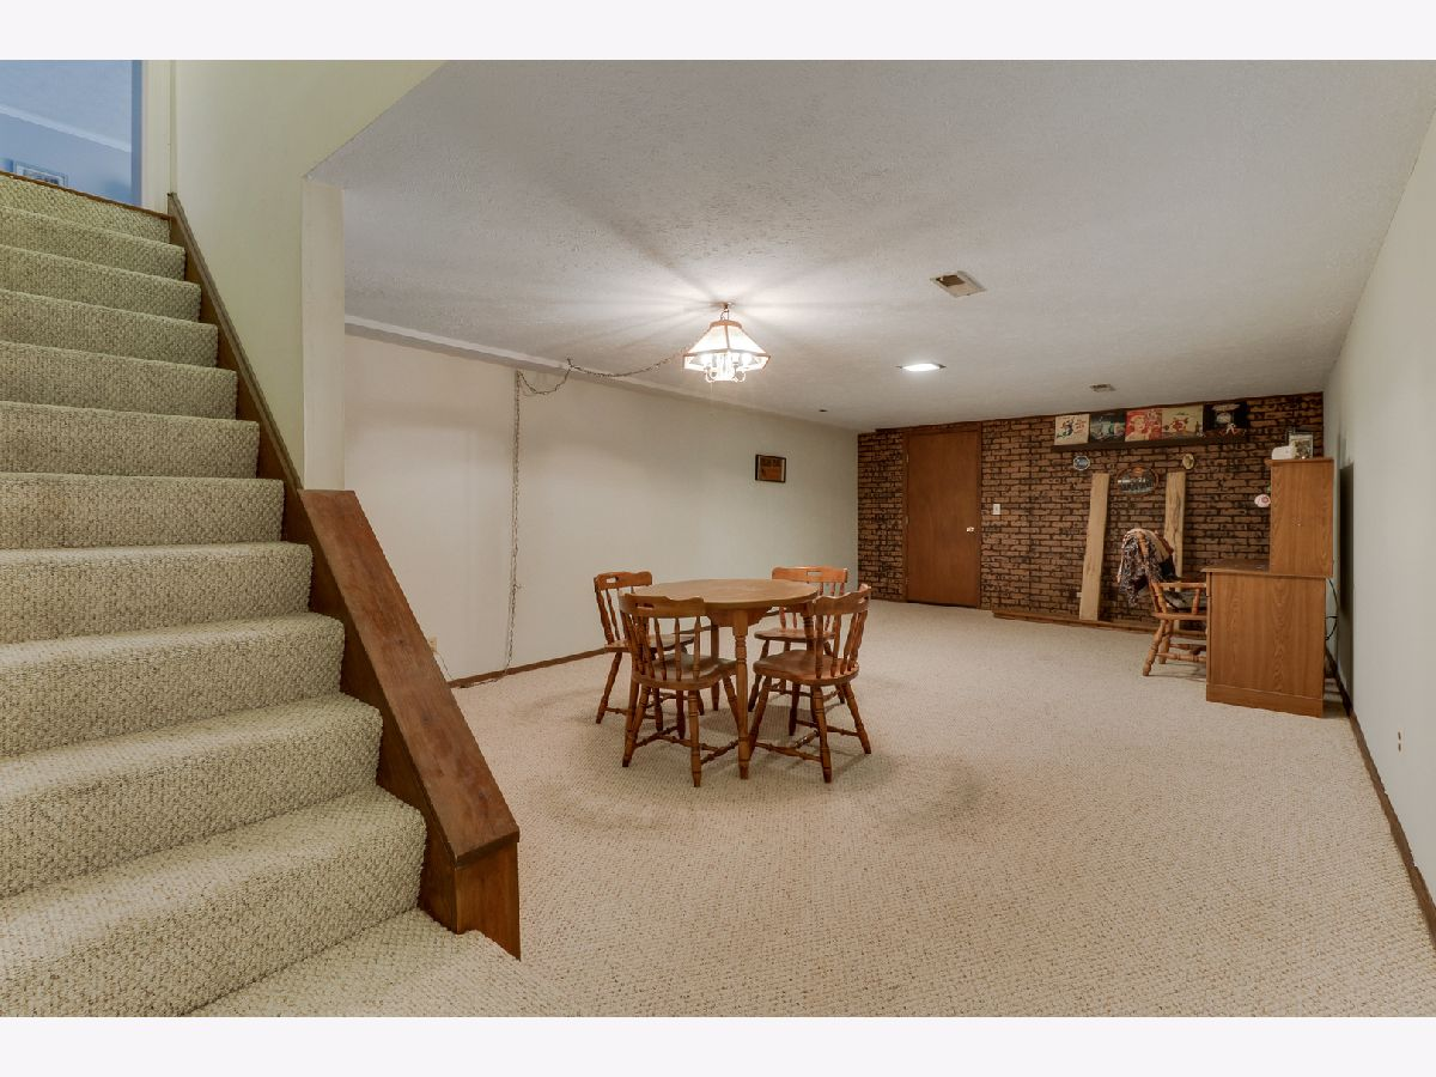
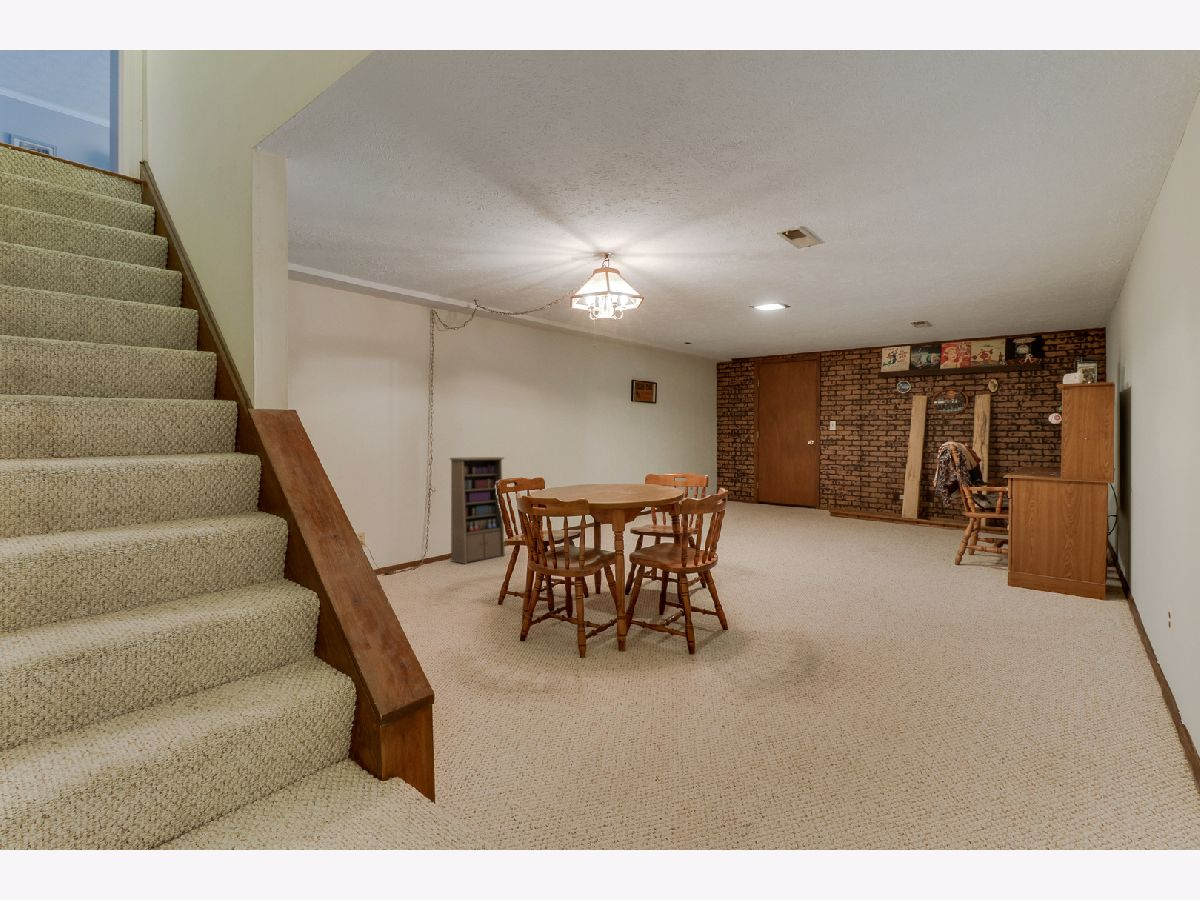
+ cabinet (478, 508)
